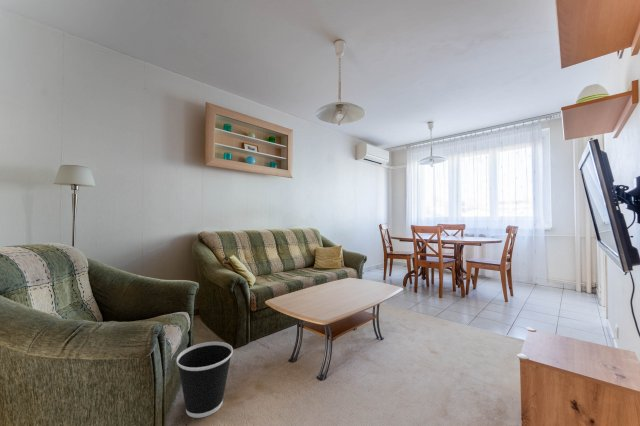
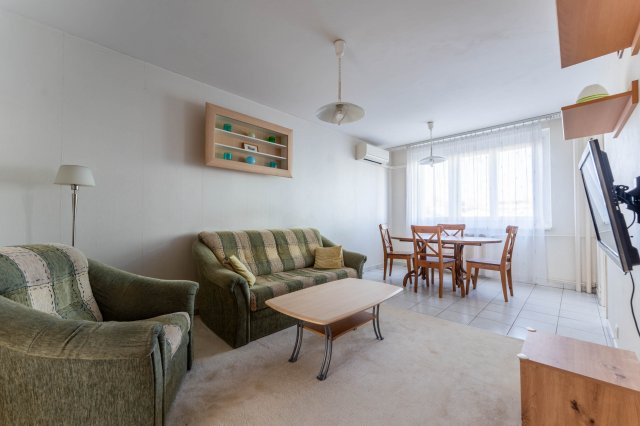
- wastebasket (205, 379)
